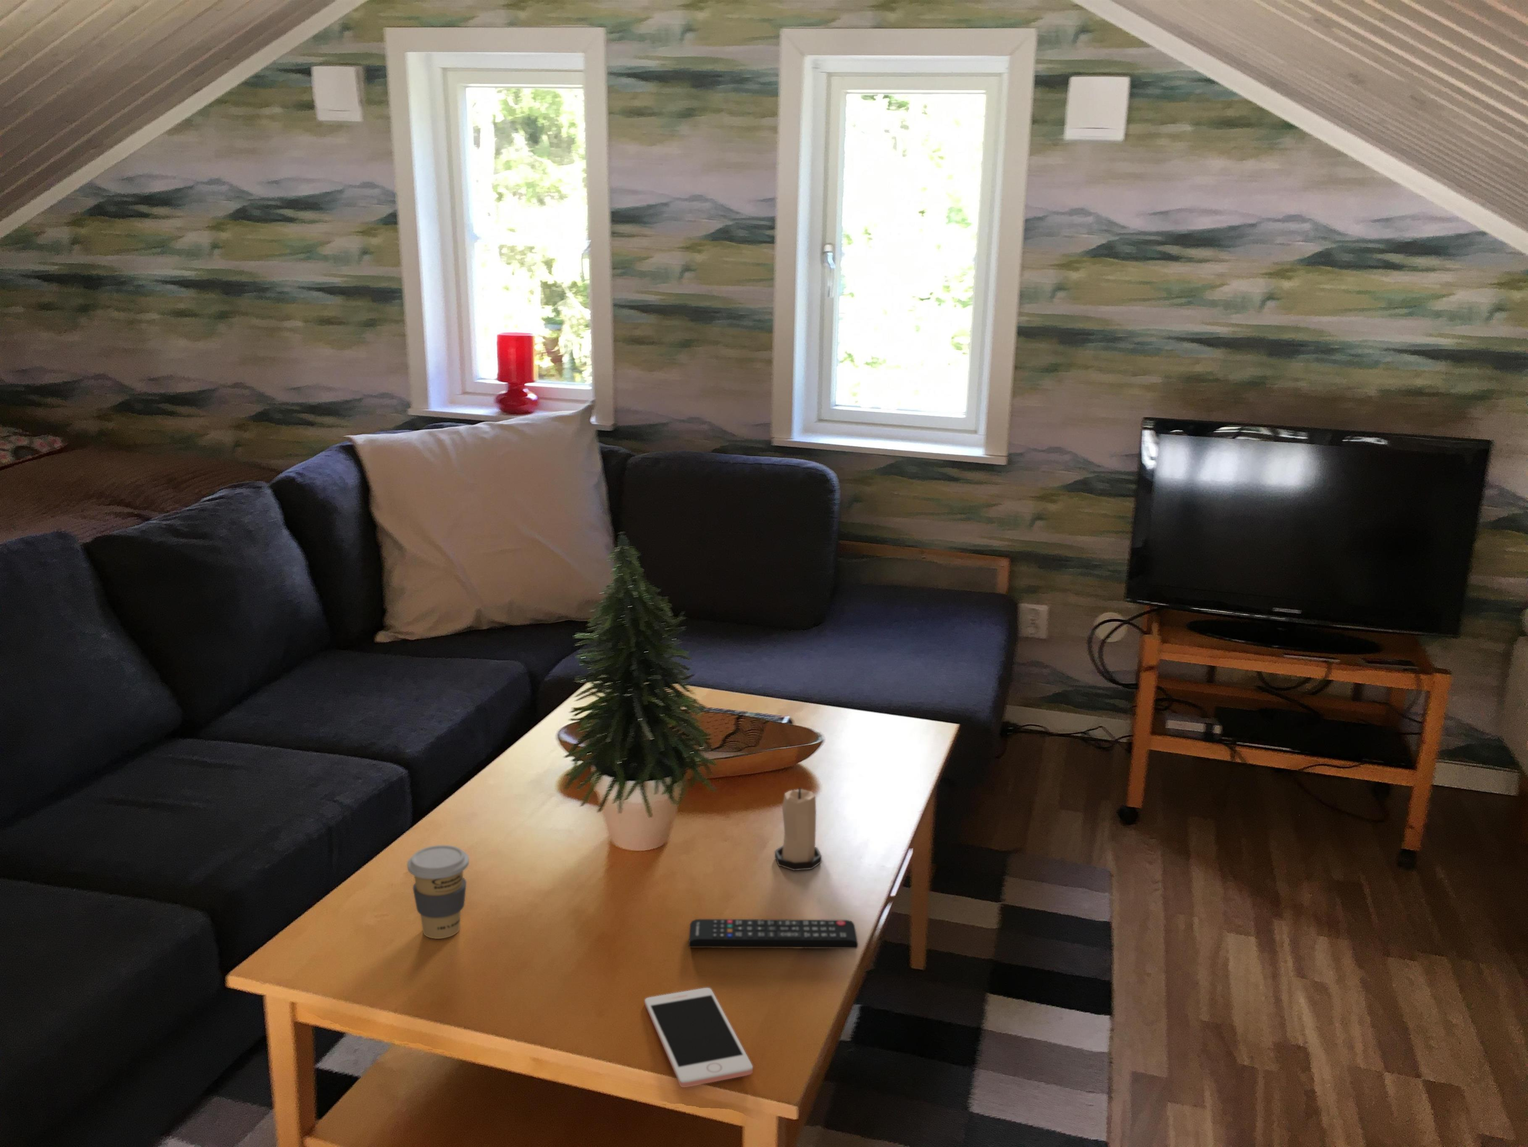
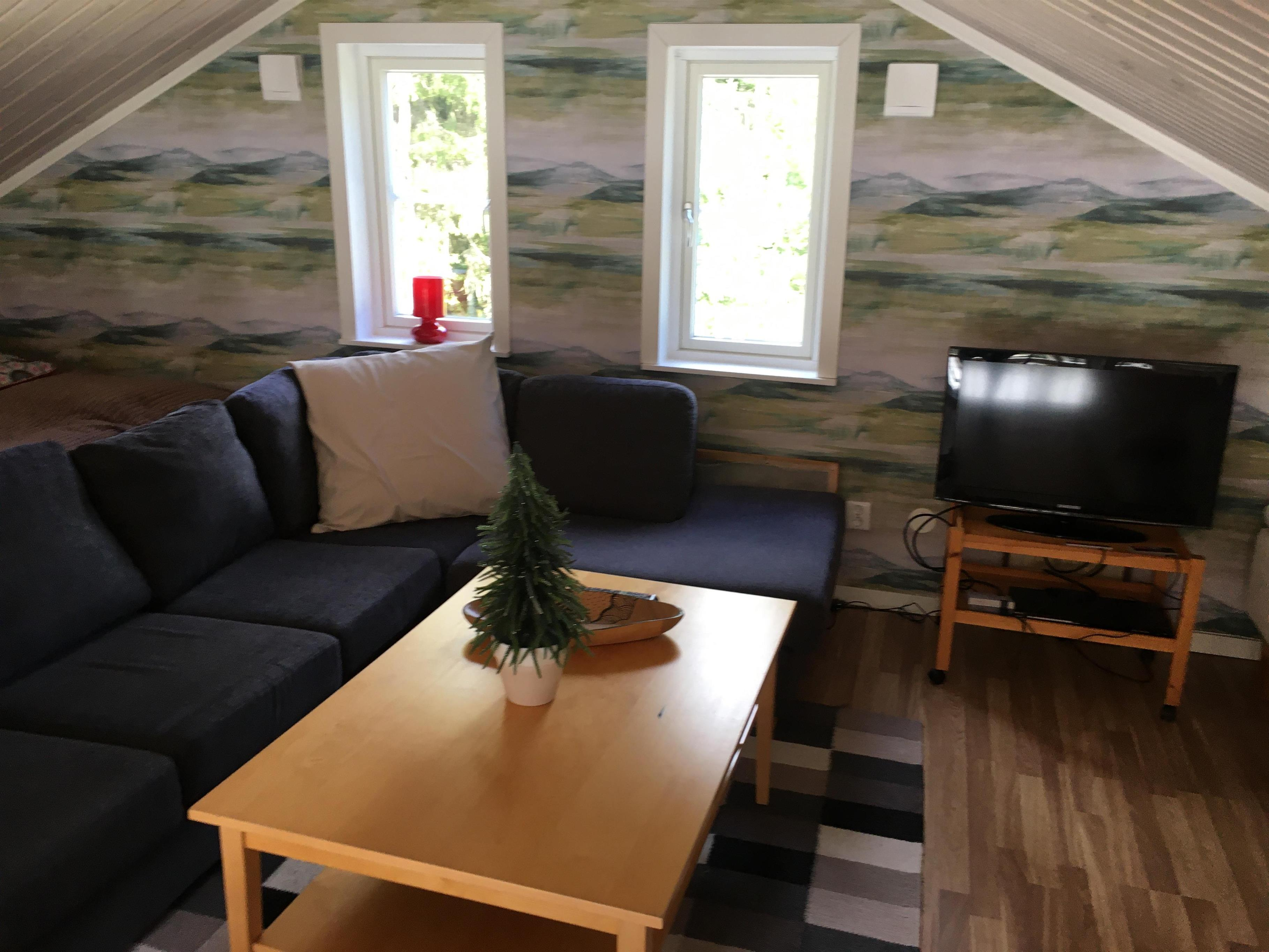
- coffee cup (439, 893)
- cell phone (696, 1034)
- remote control (773, 935)
- candle (798, 823)
